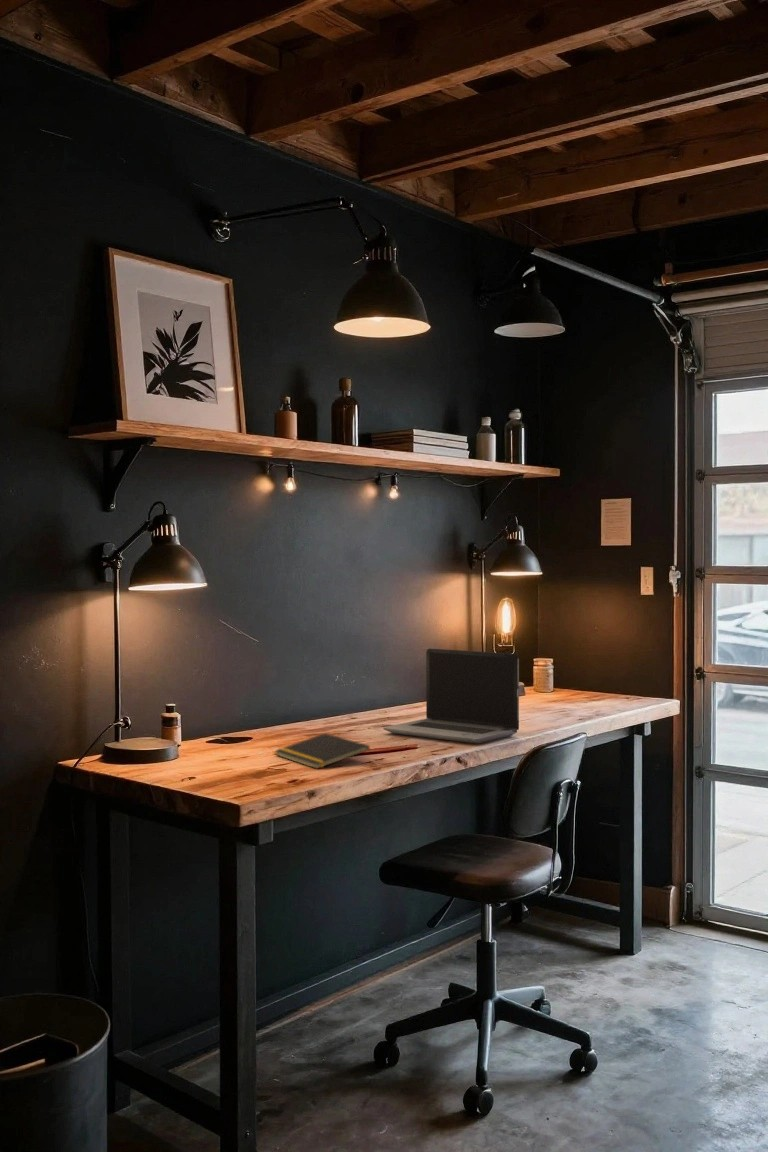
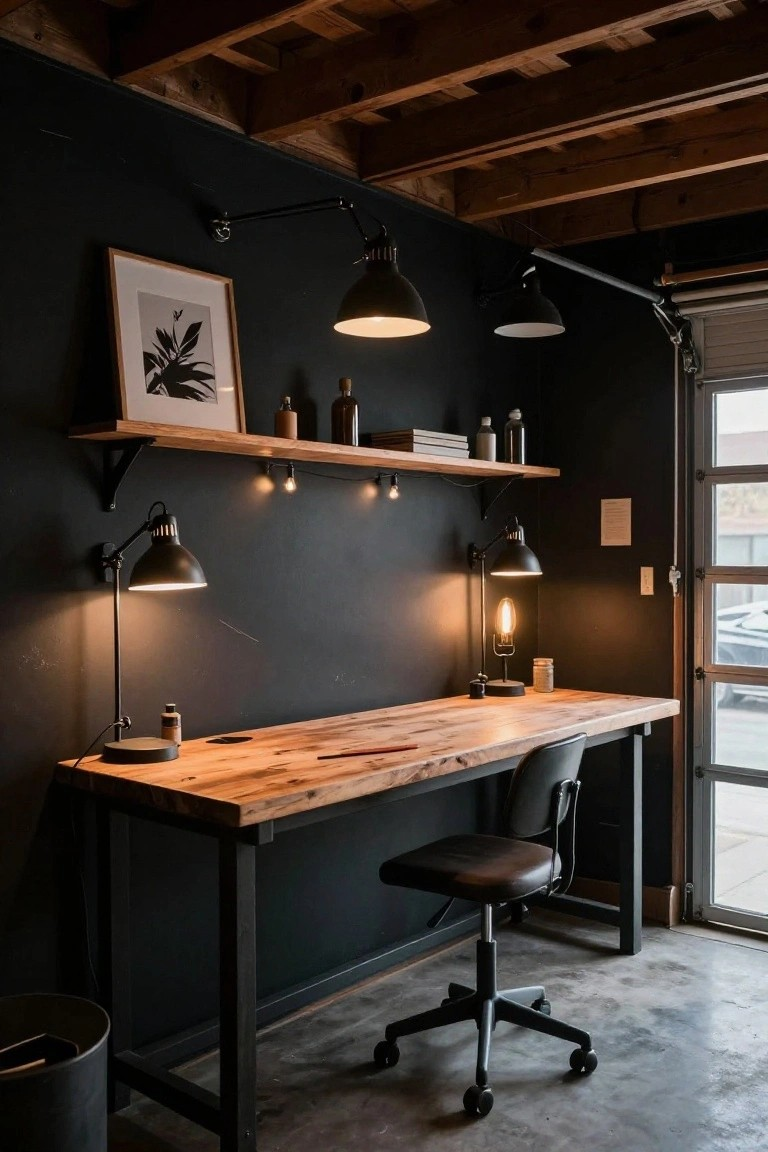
- laptop computer (450, 694)
- notepad (321, 750)
